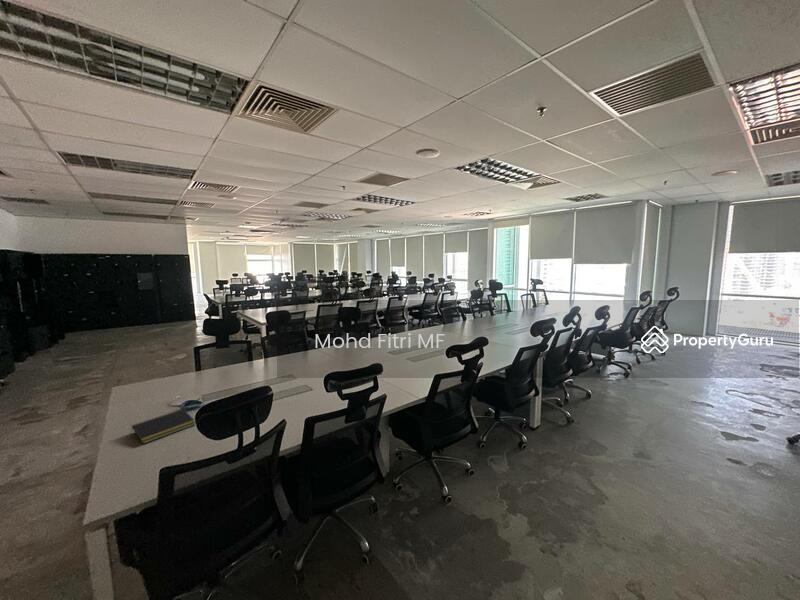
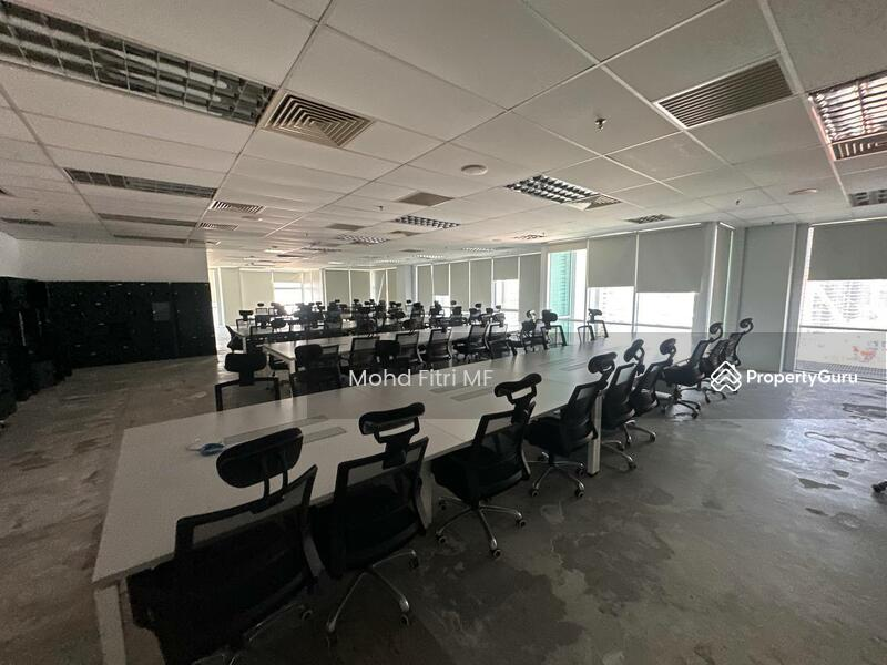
- notepad (165, 424)
